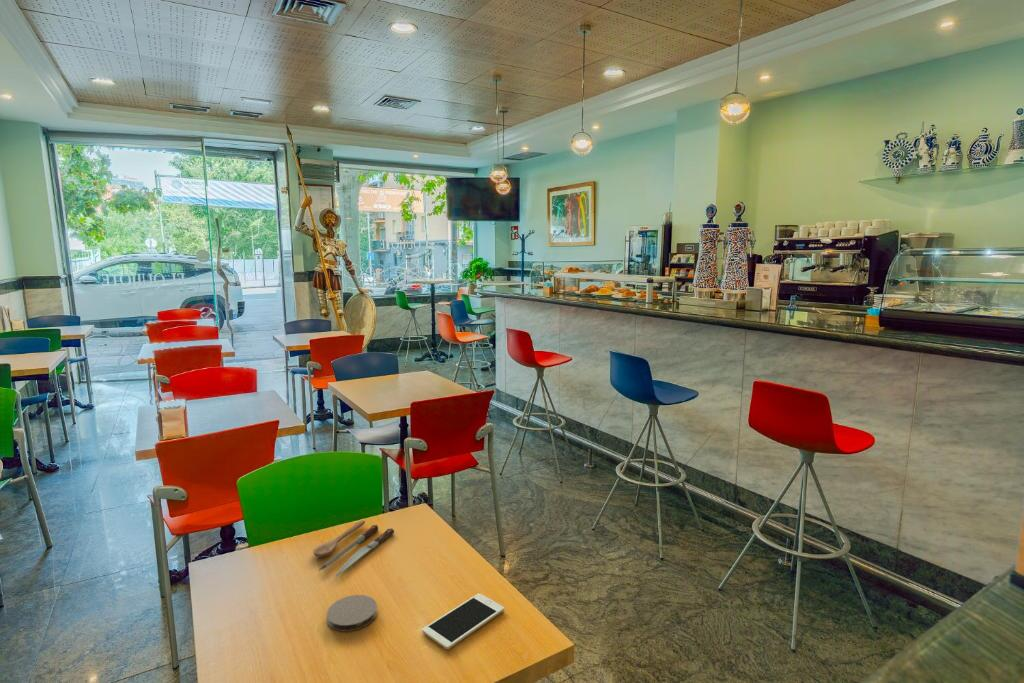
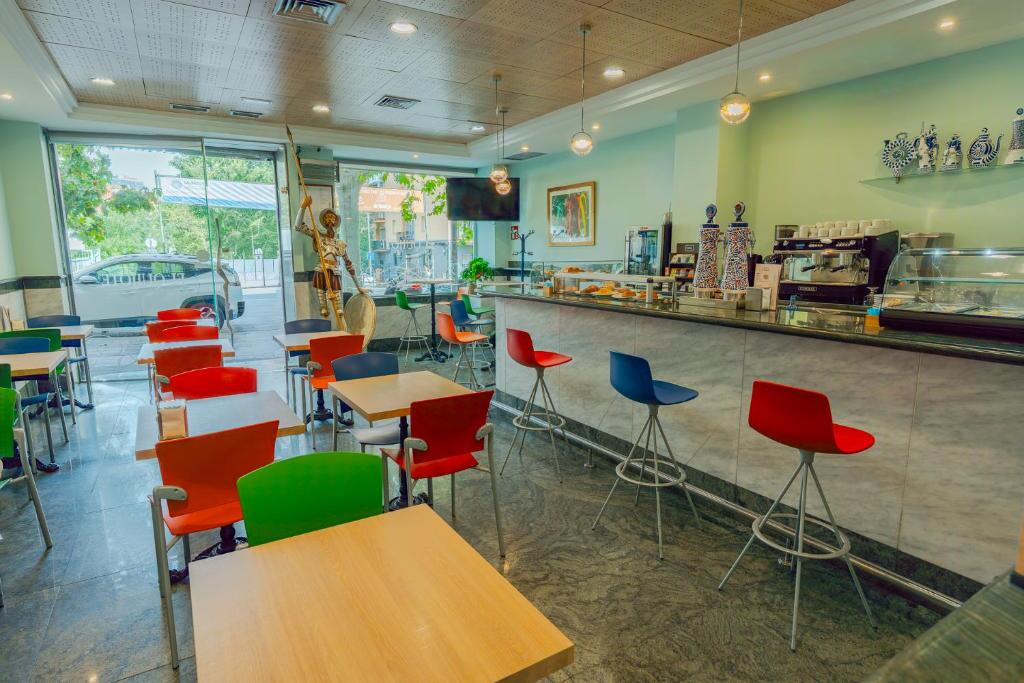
- coaster (352, 612)
- spoon (347, 547)
- cell phone (464, 619)
